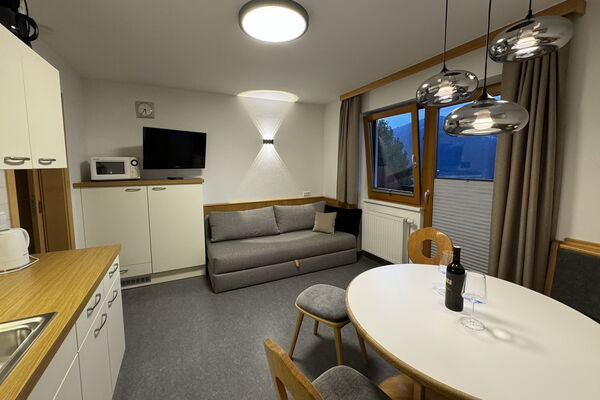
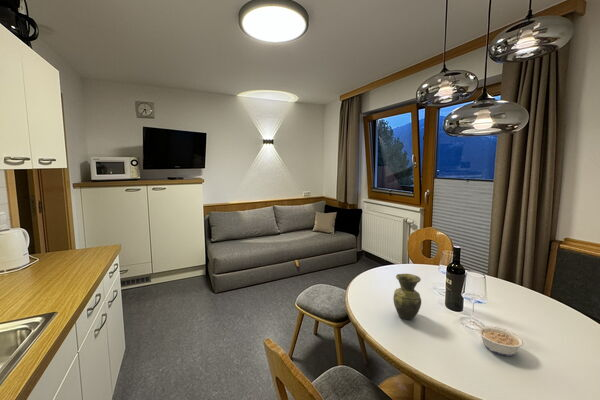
+ vase (407, 296)
+ legume (498, 340)
